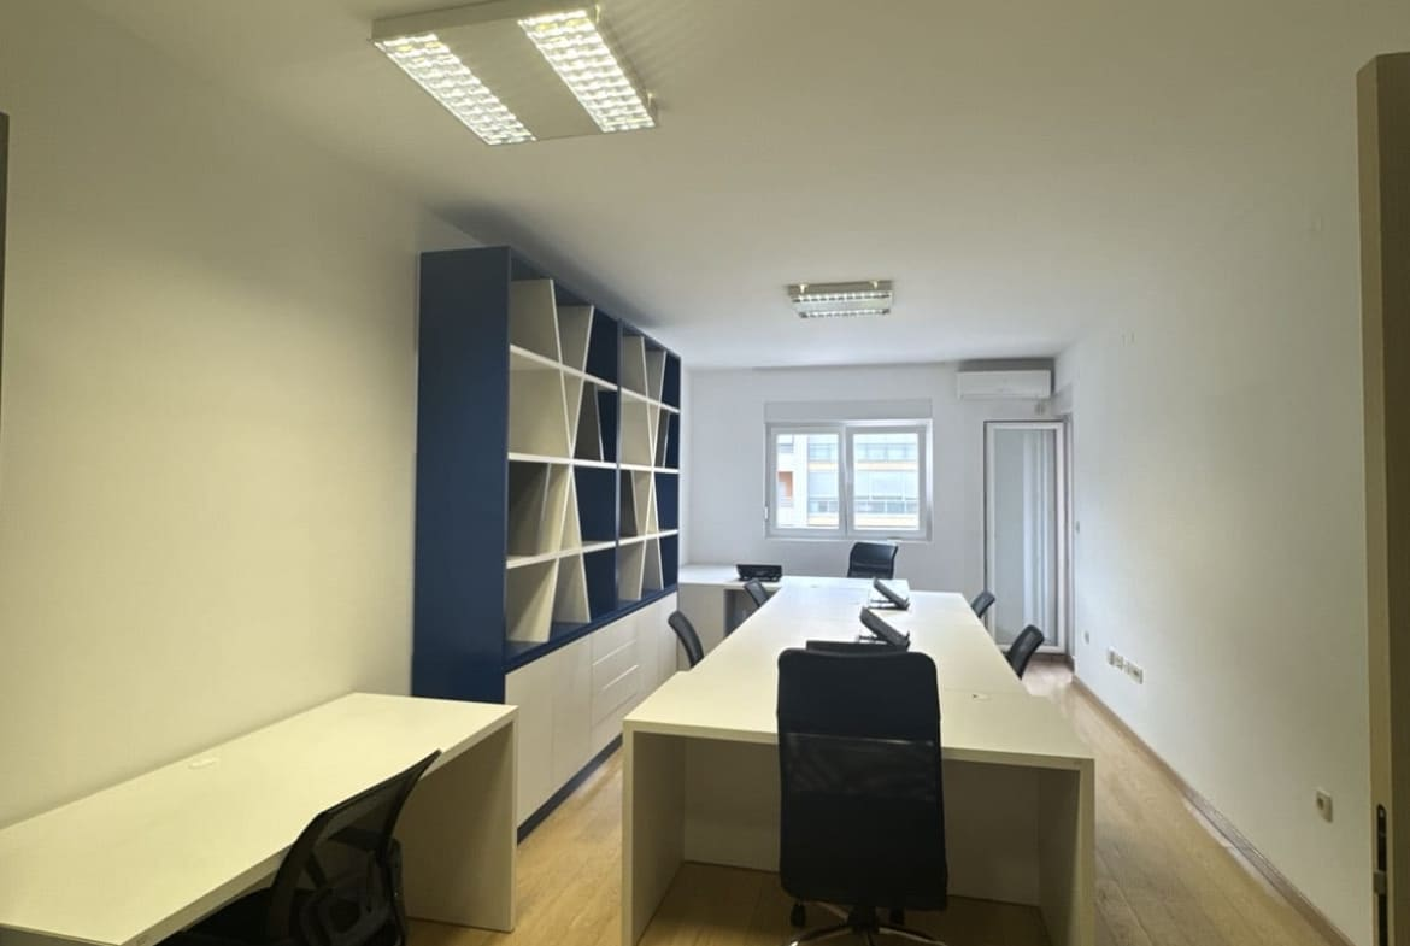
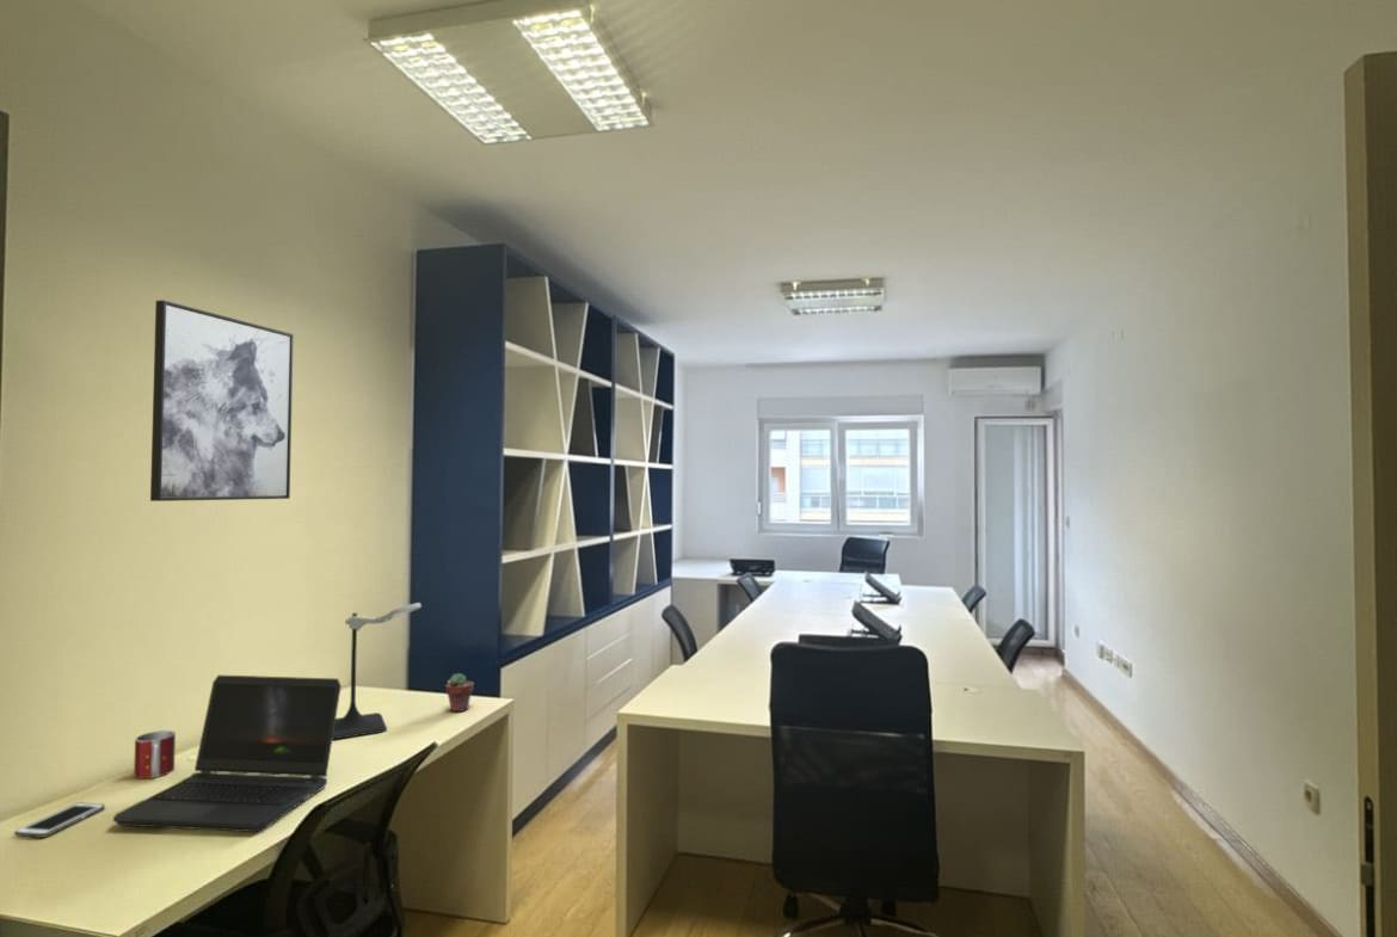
+ cell phone (61, 819)
+ mug (154, 756)
+ speaker stand (355, 665)
+ wall art (228, 408)
+ laptop computer (234, 747)
+ potted succulent (459, 691)
